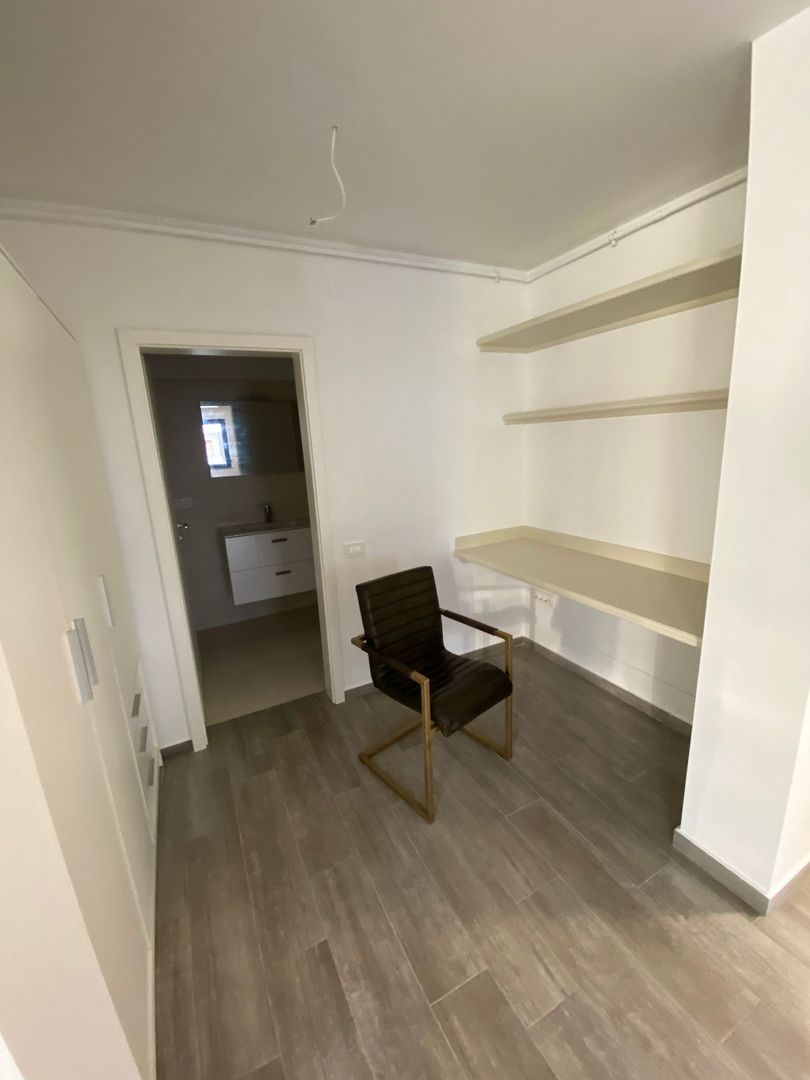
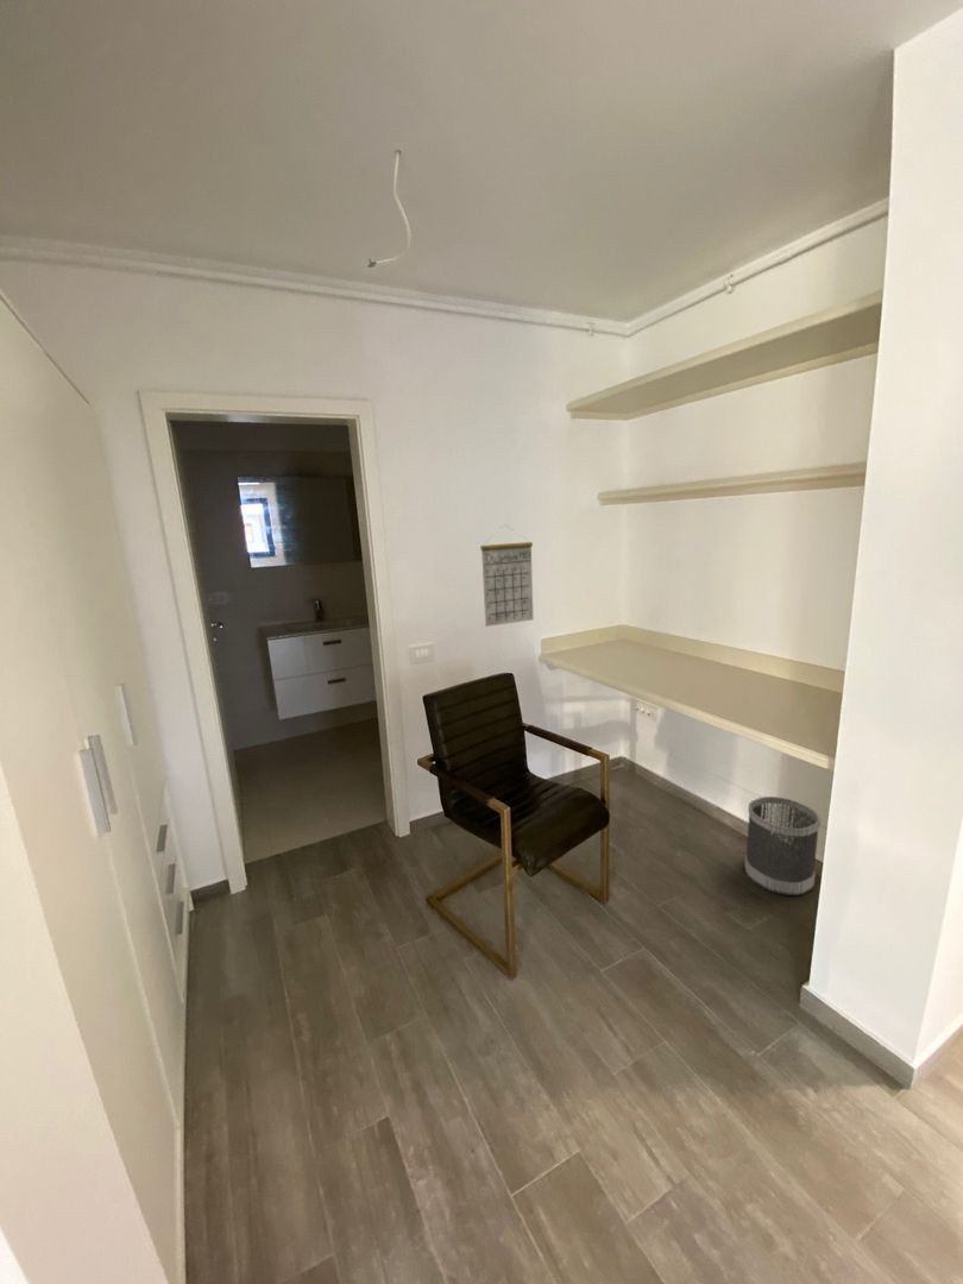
+ wastebasket (780, 843)
+ calendar (508, 574)
